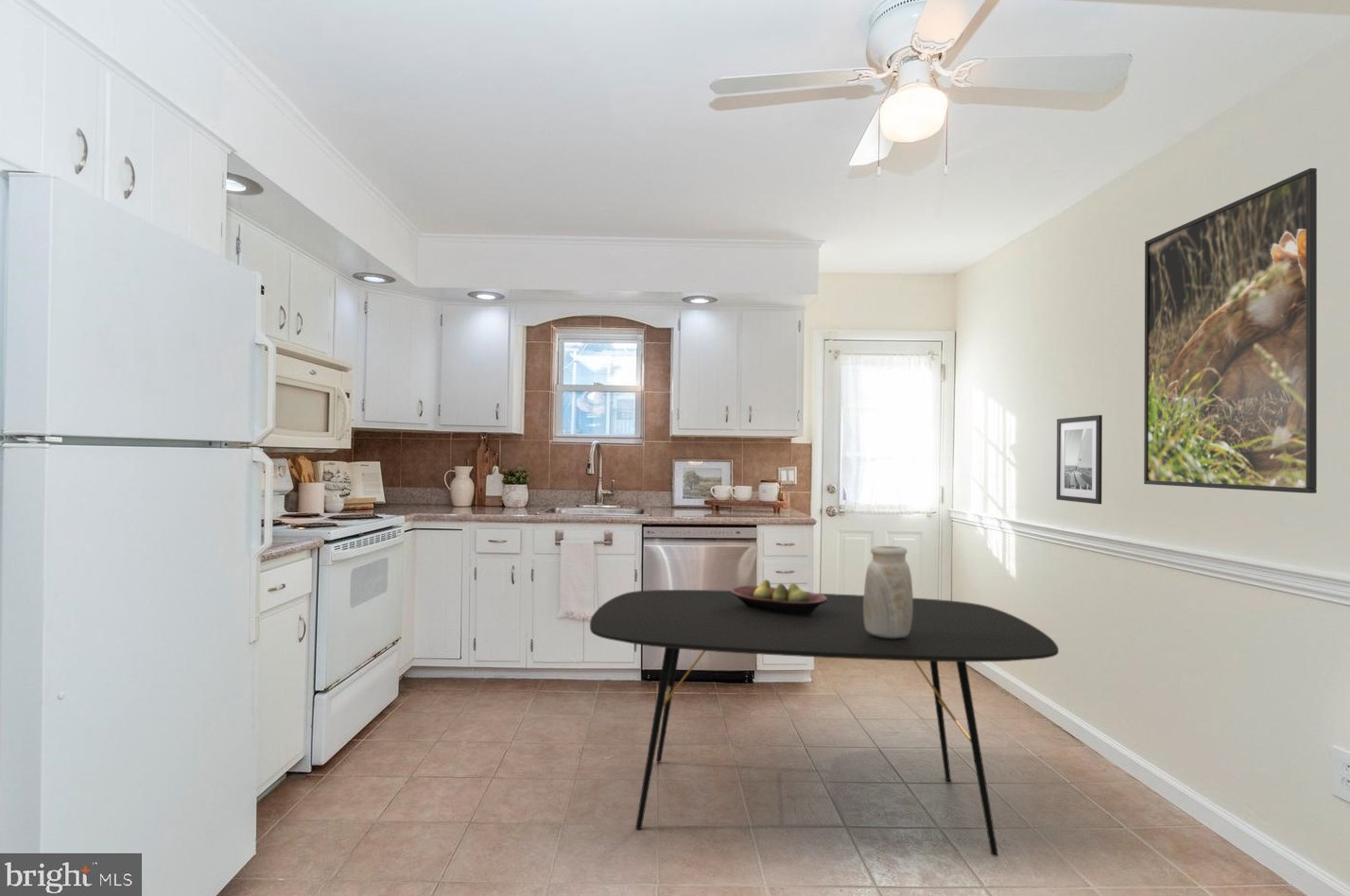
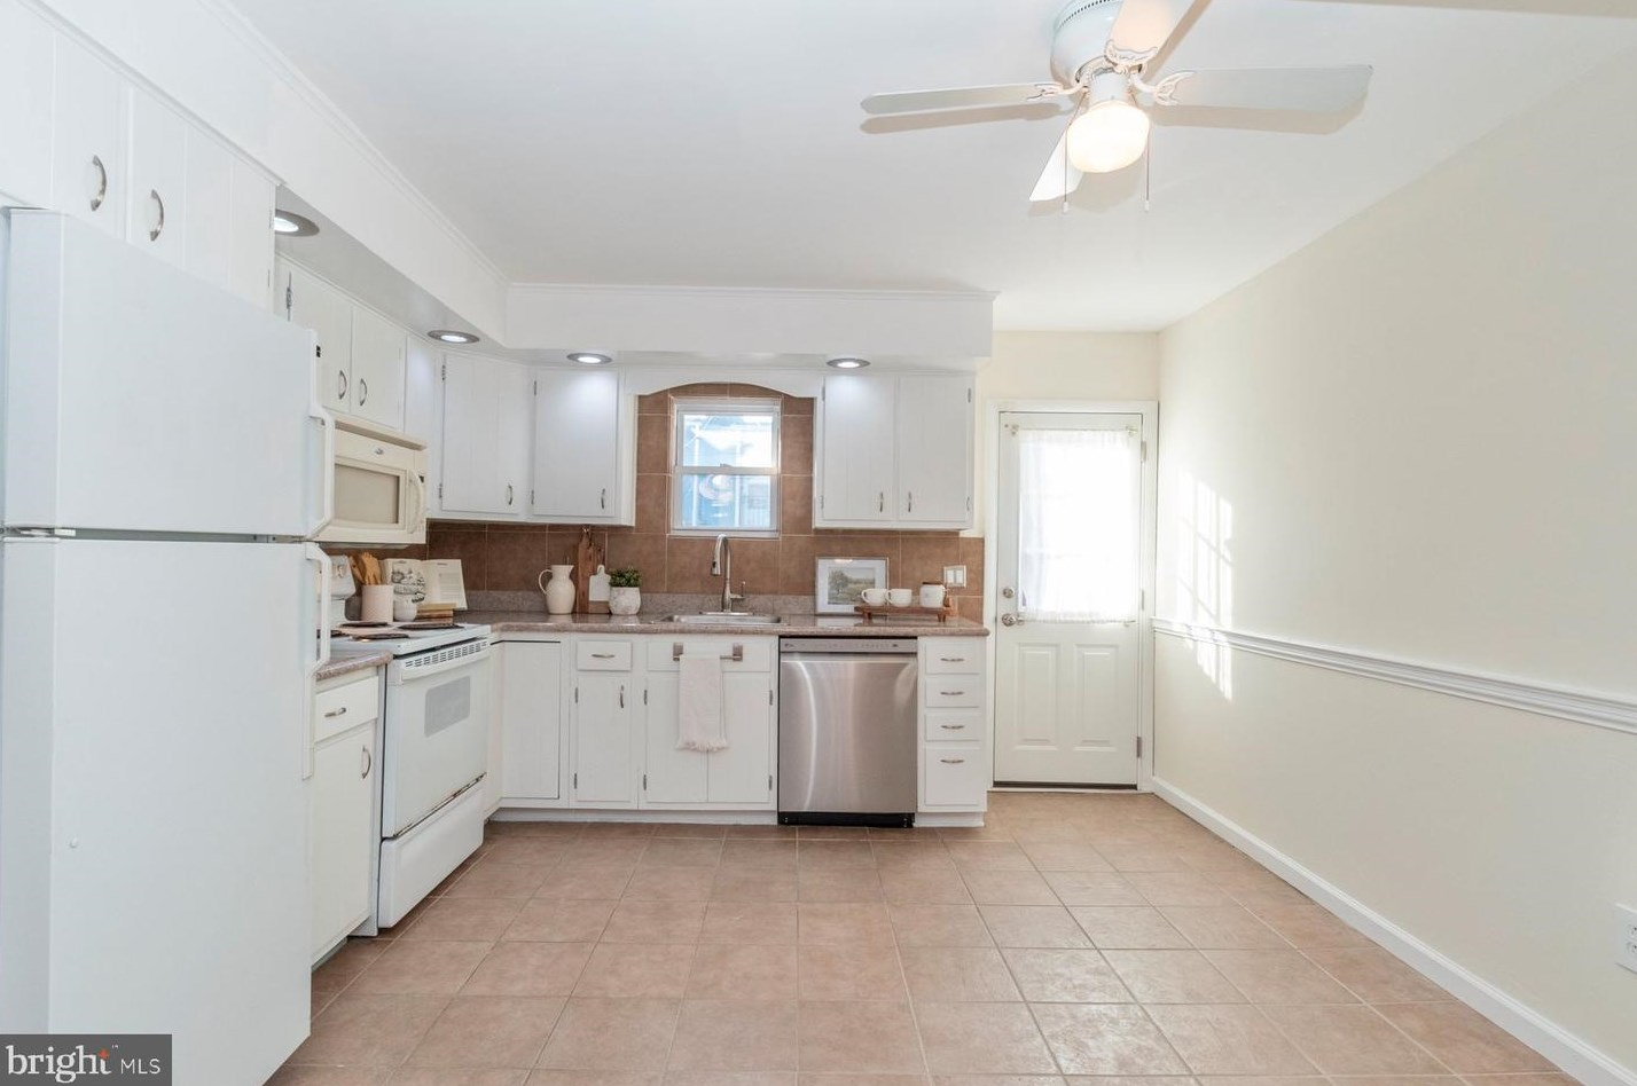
- dining table (806, 656)
- fruit bowl (778, 597)
- vase (888, 594)
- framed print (1218, 348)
- wall art (1078, 459)
